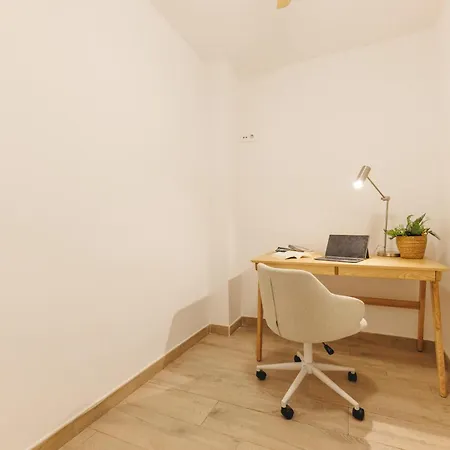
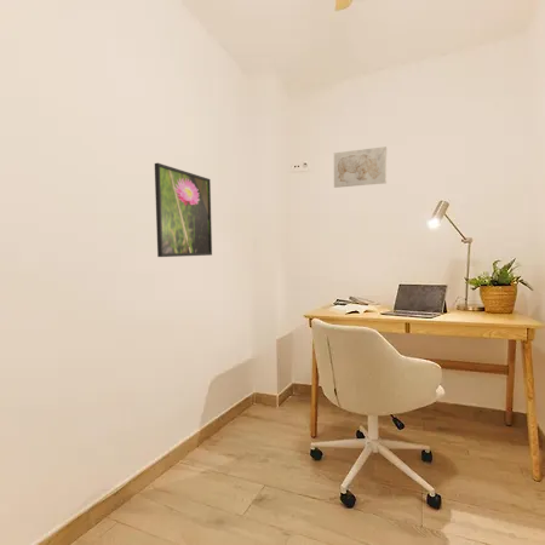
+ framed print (185, 213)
+ wall art (358, 167)
